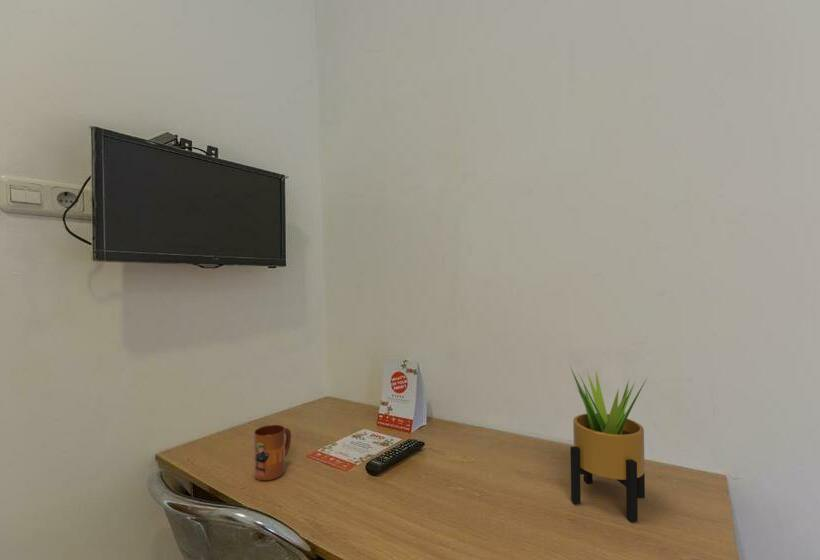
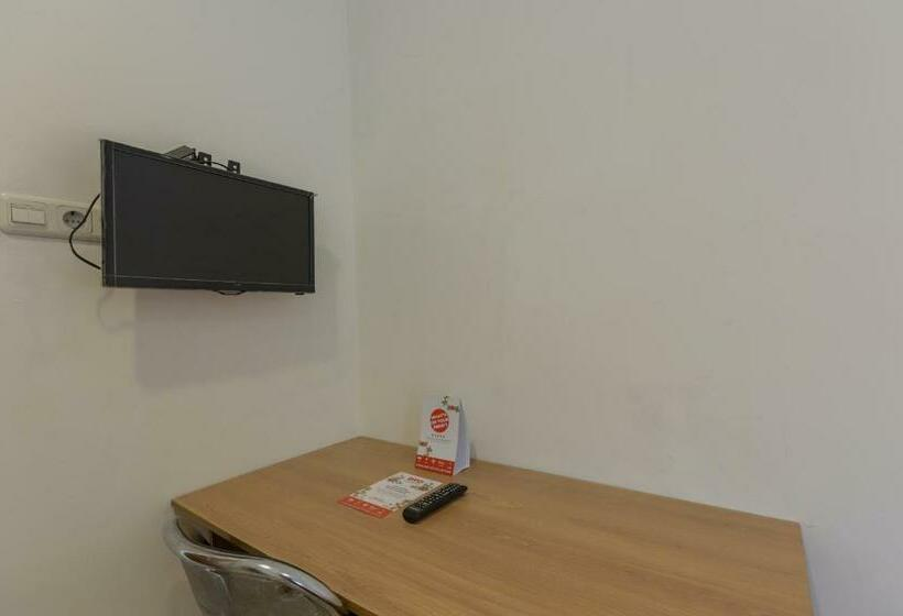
- mug (275, 449)
- potted plant (607, 434)
